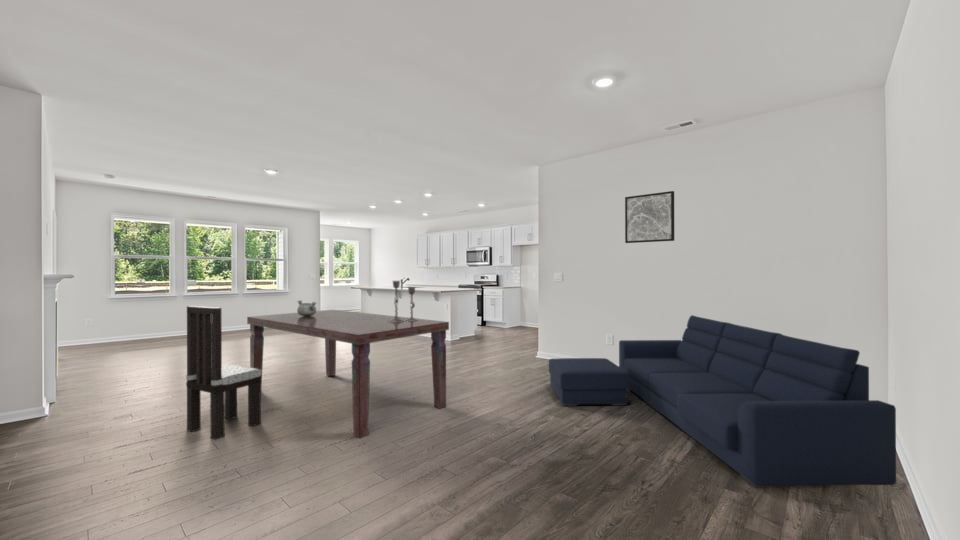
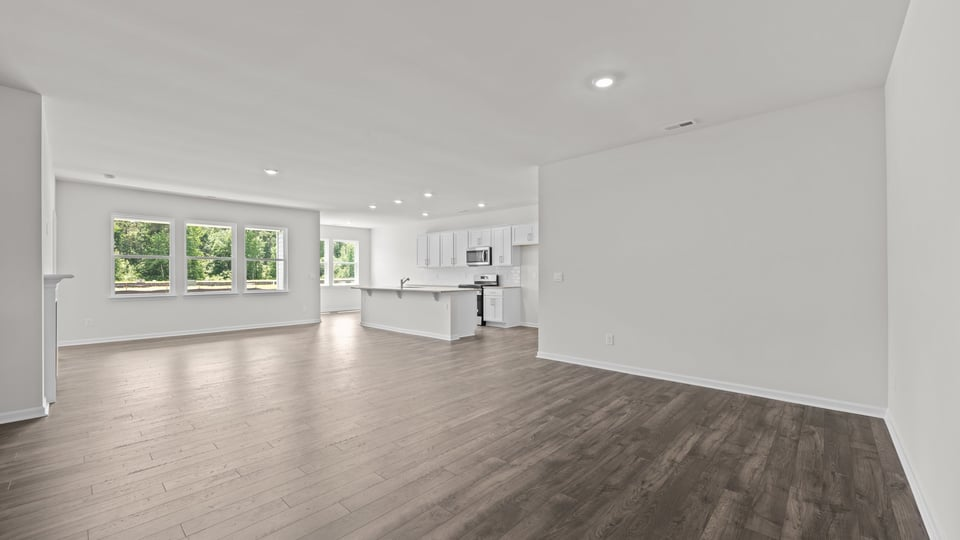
- dining table (335, 358)
- wall art (648, 218)
- candlestick (398, 300)
- dining chair (224, 366)
- sofa (684, 368)
- decorative bowl (307, 308)
